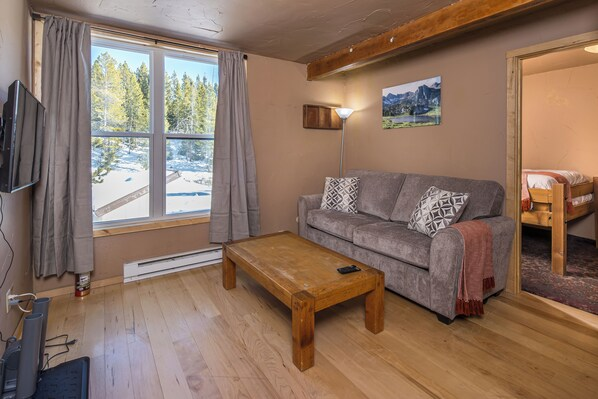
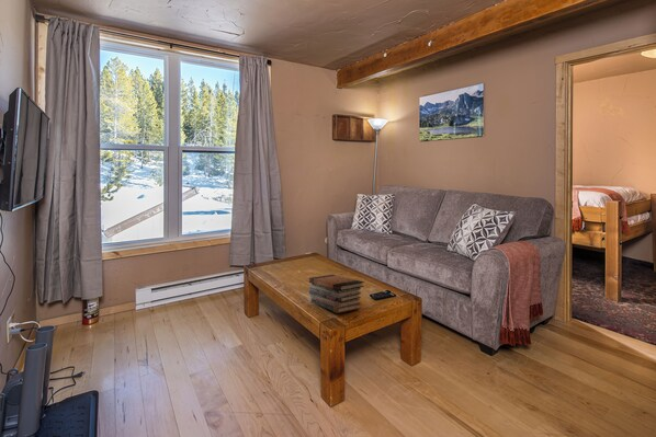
+ book stack (335, 291)
